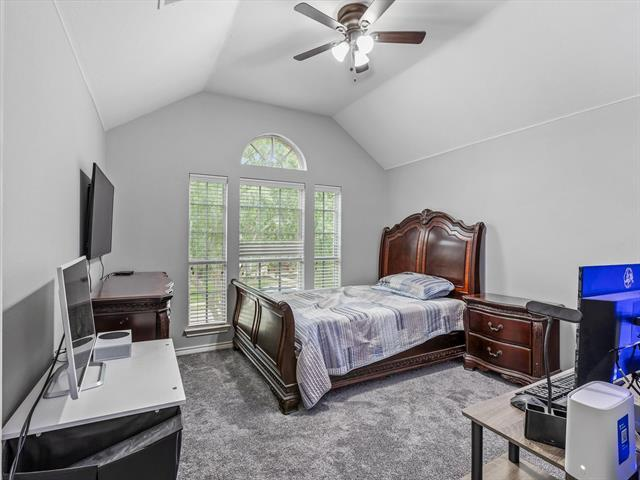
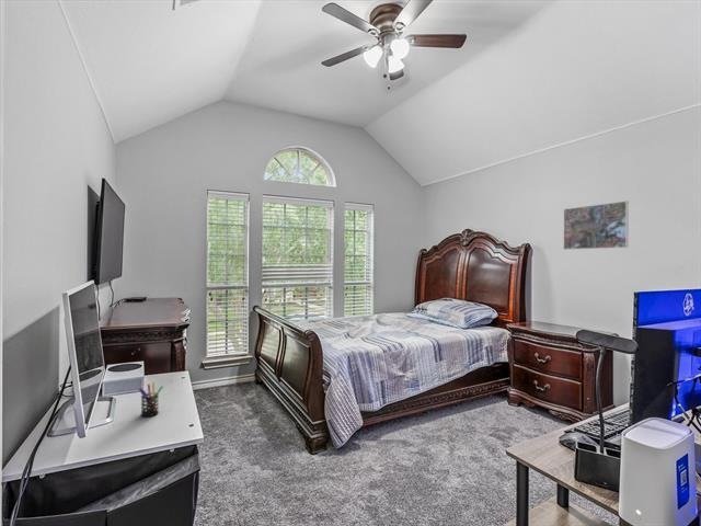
+ pen holder (151, 398)
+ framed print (594, 227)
